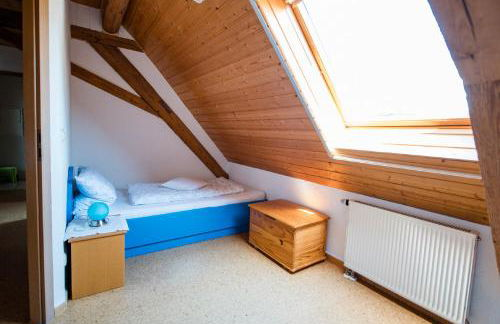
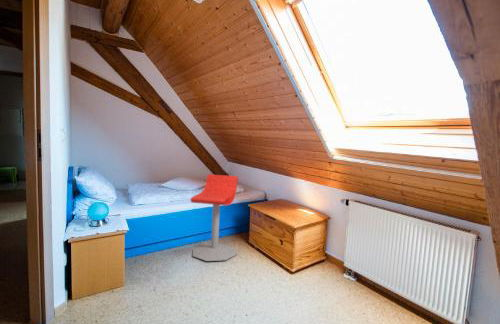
+ stool (214, 216)
